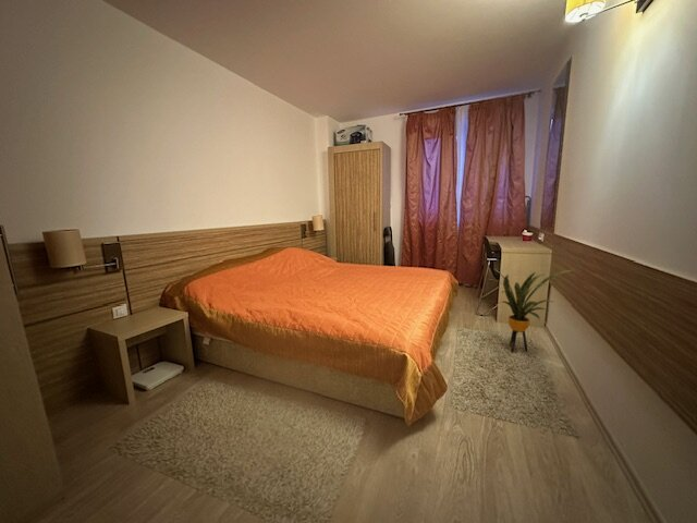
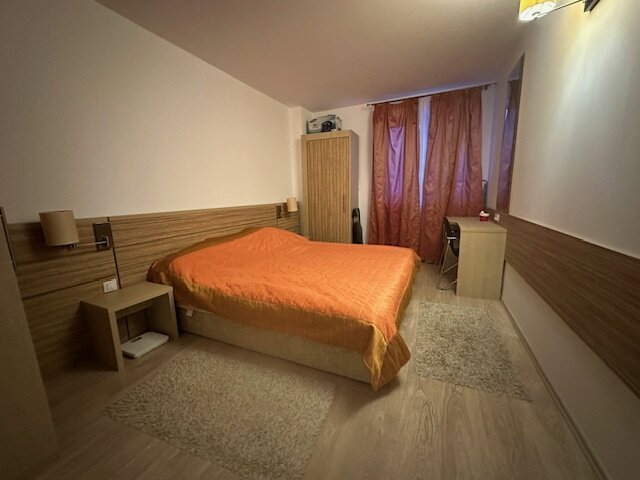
- house plant (524, 311)
